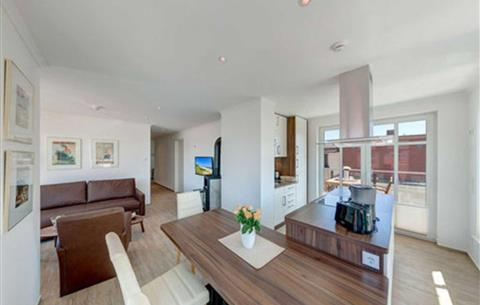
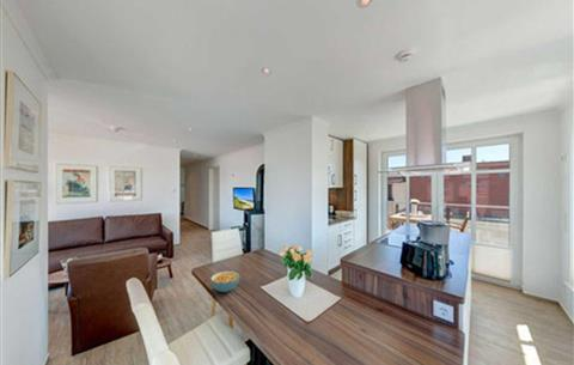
+ cereal bowl (225, 282)
